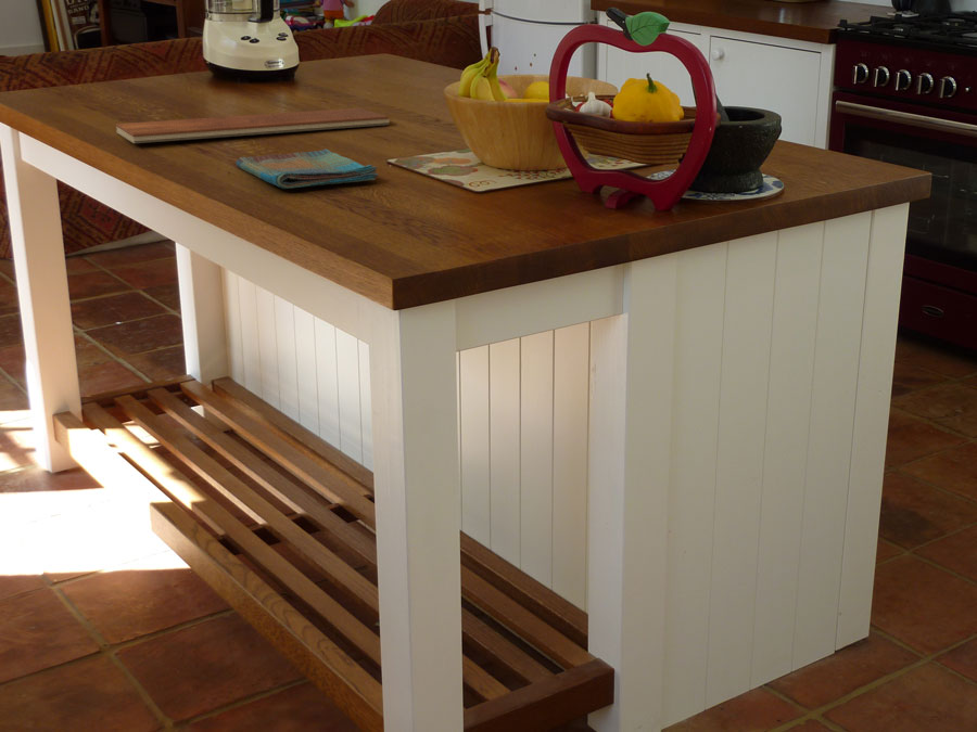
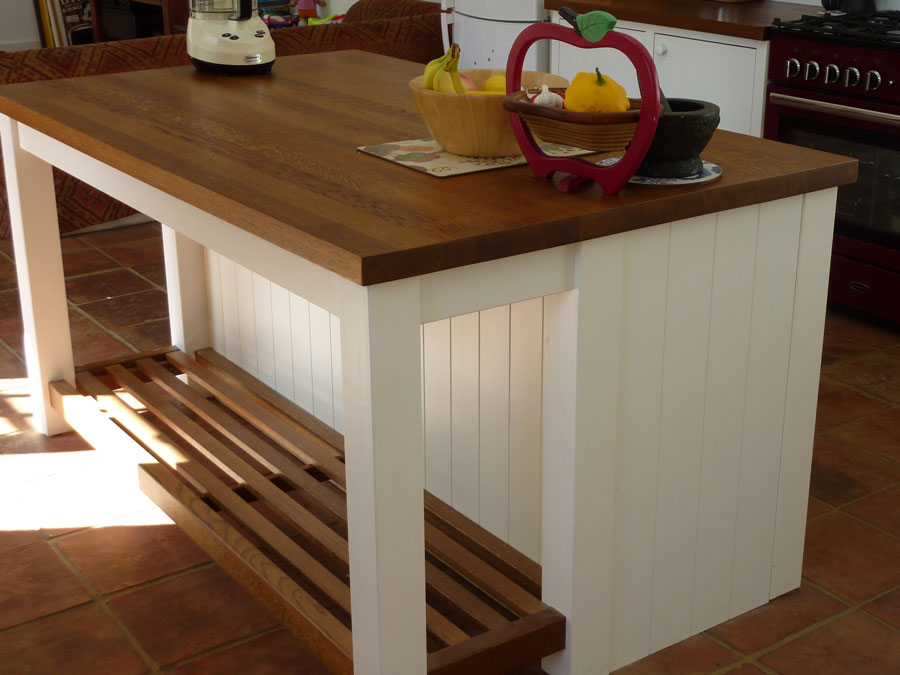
- chopping board (255, 124)
- dish towel (304, 166)
